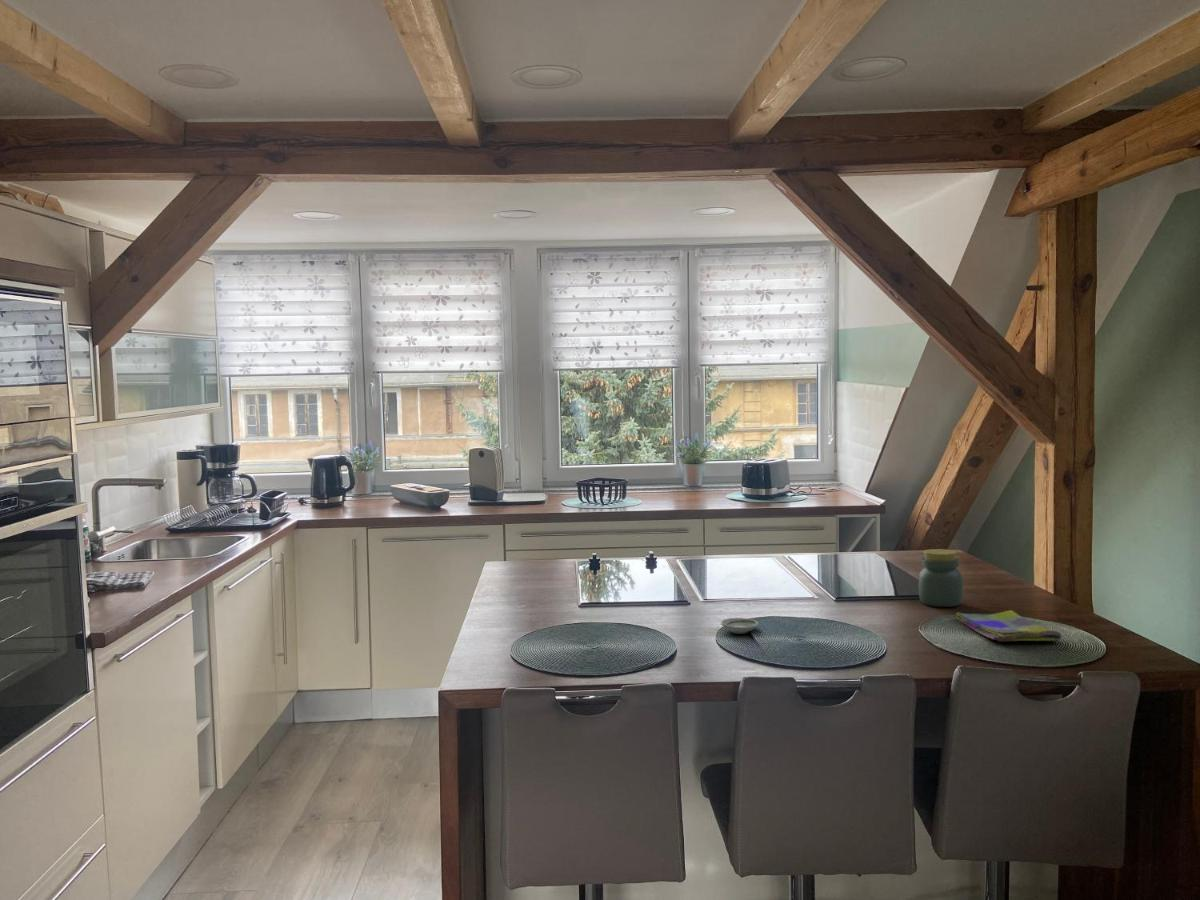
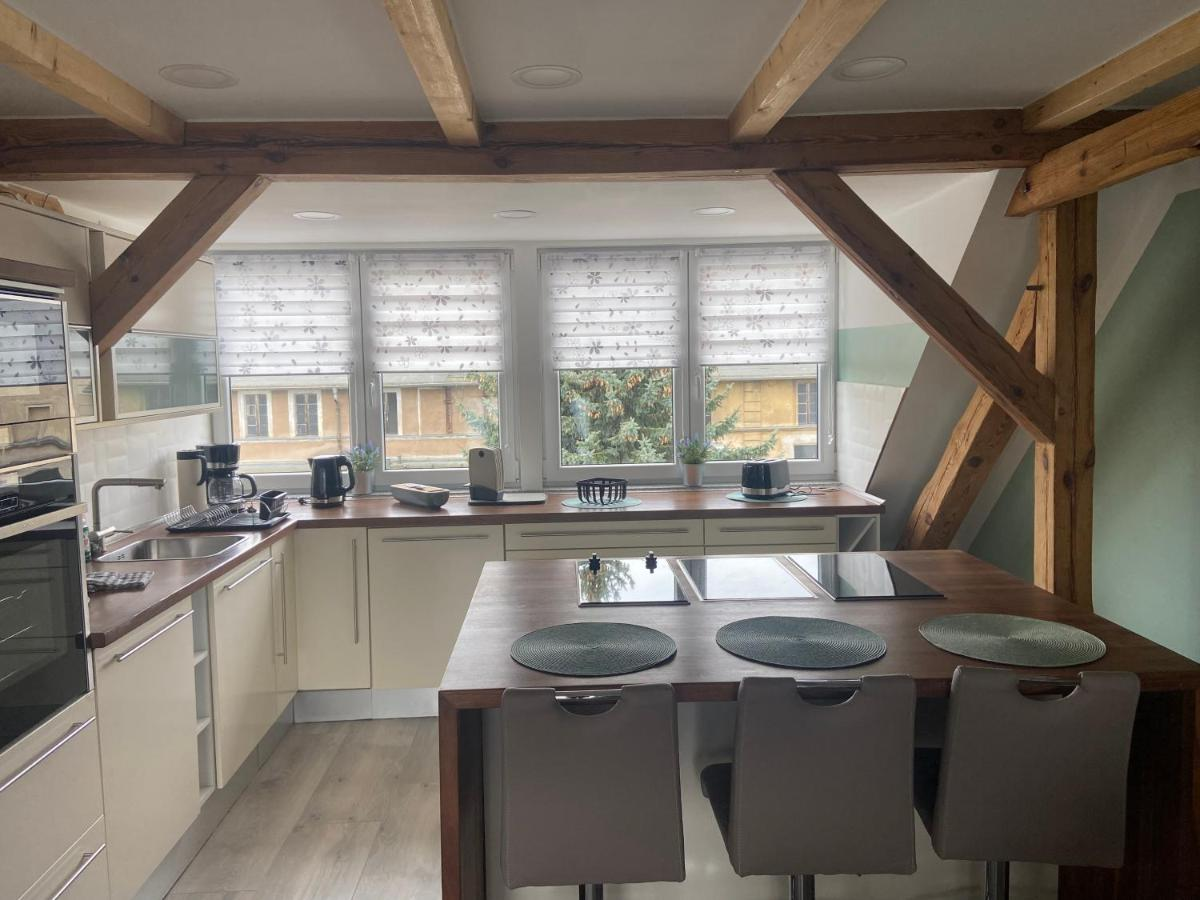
- jar (940, 577)
- saucer (739, 626)
- dish towel (1006, 625)
